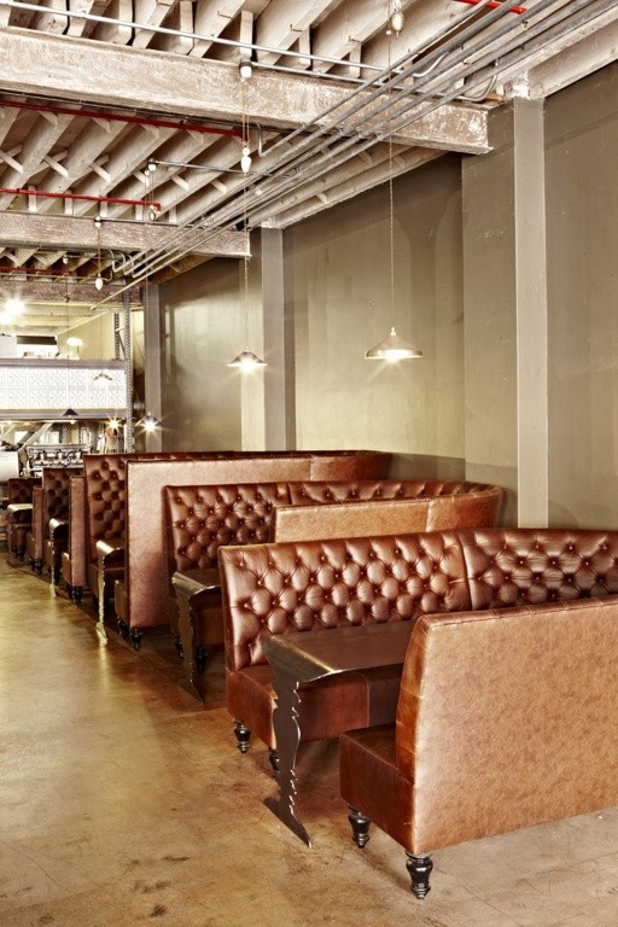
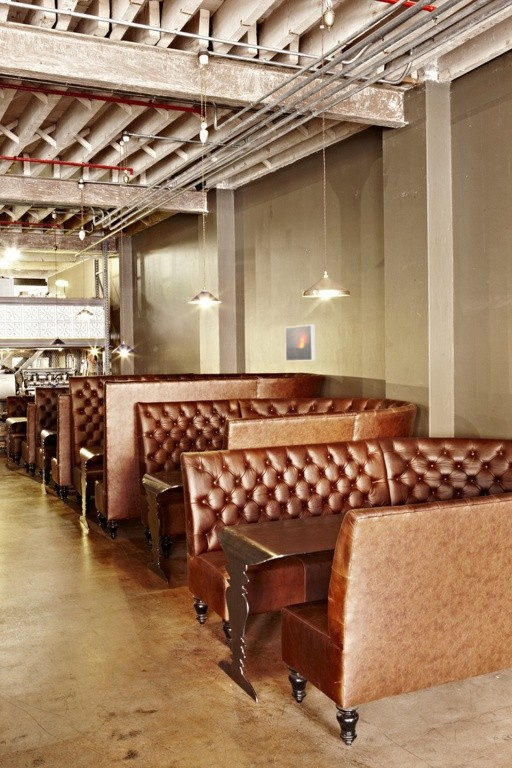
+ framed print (299, 343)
